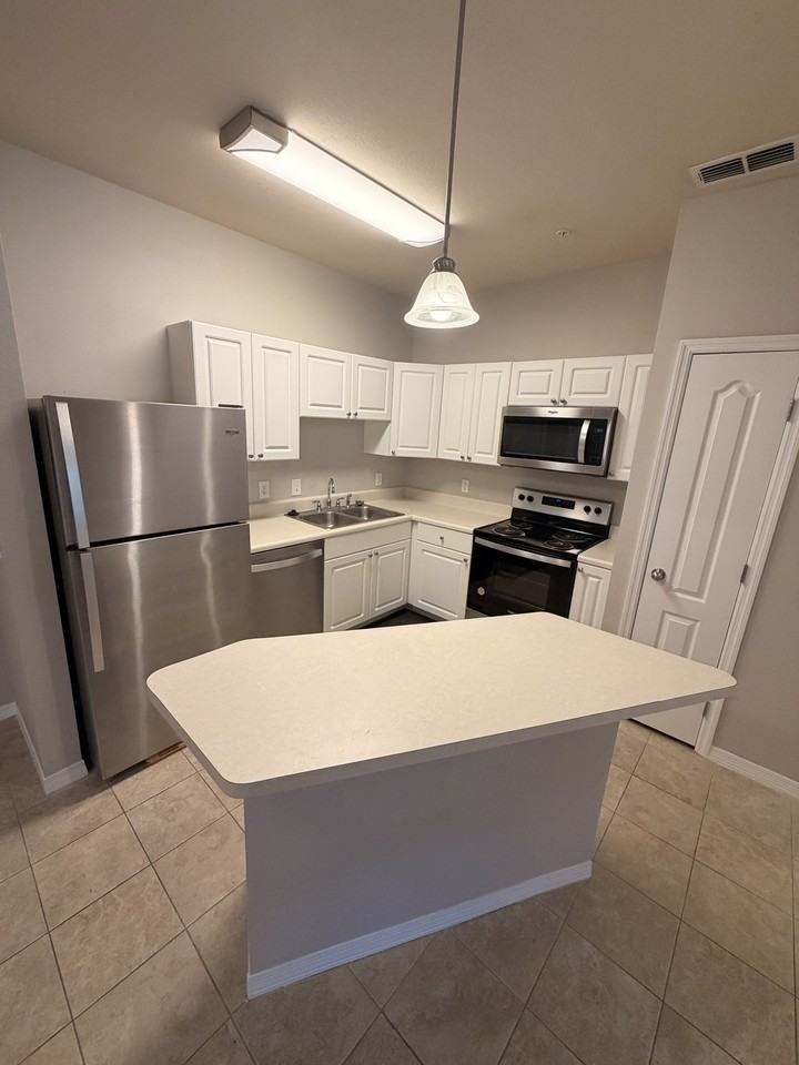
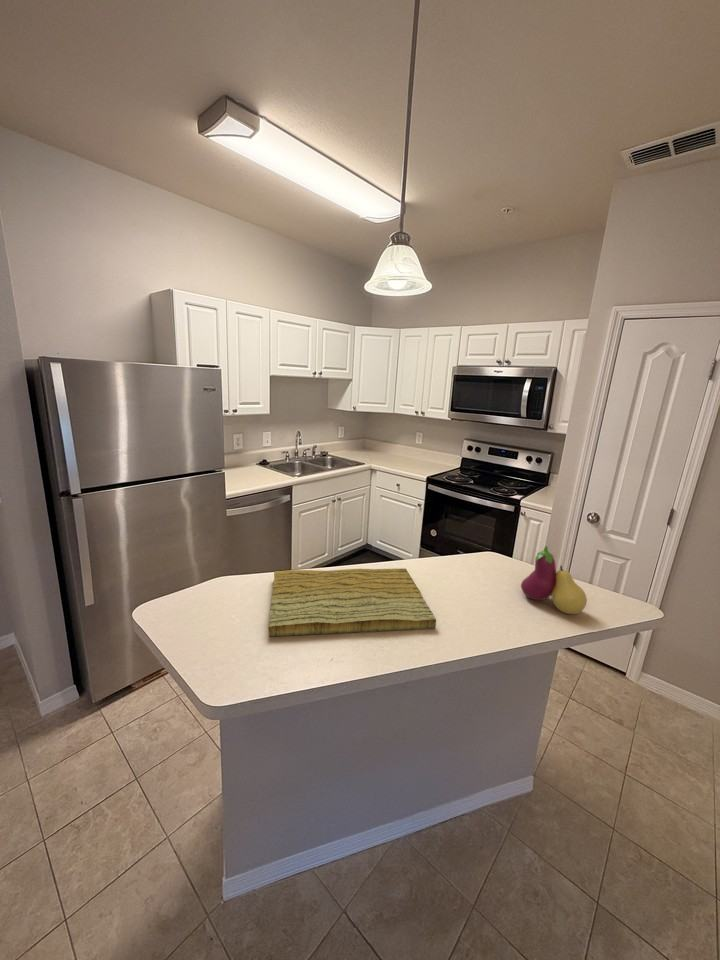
+ fruit (558, 575)
+ cutting board (347, 595)
